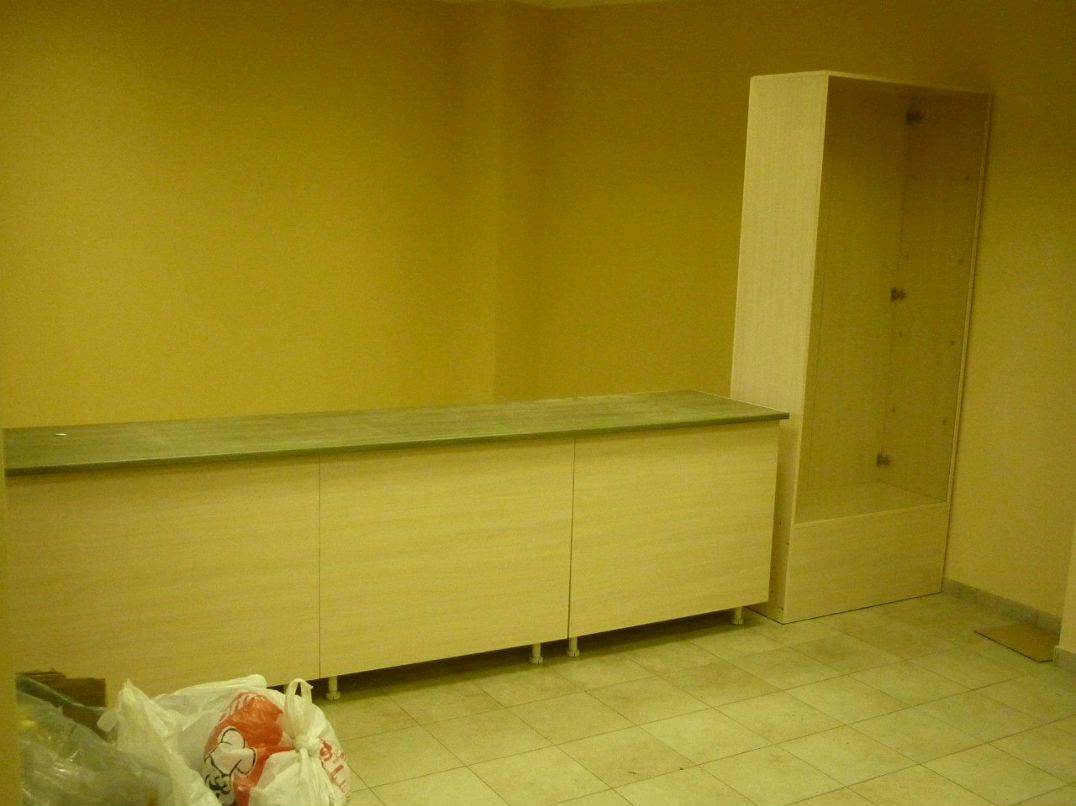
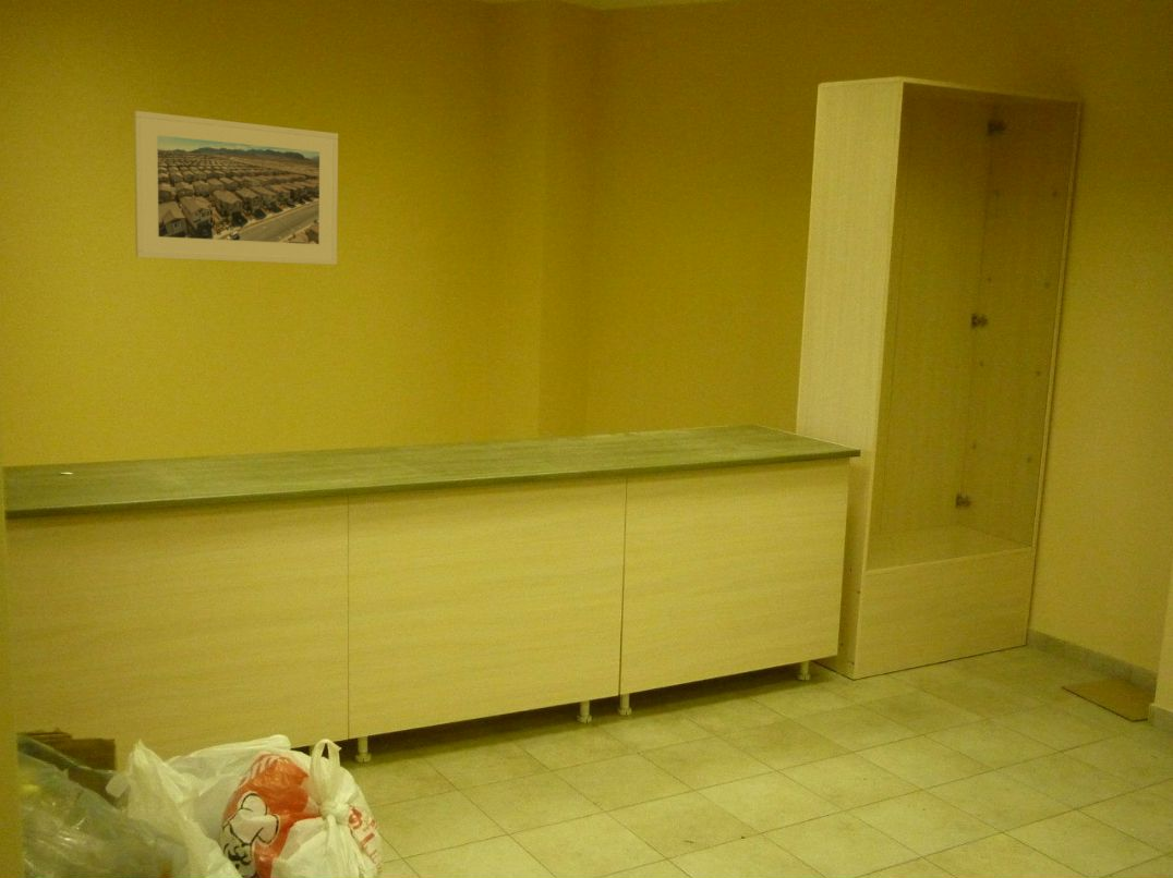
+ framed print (241, 192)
